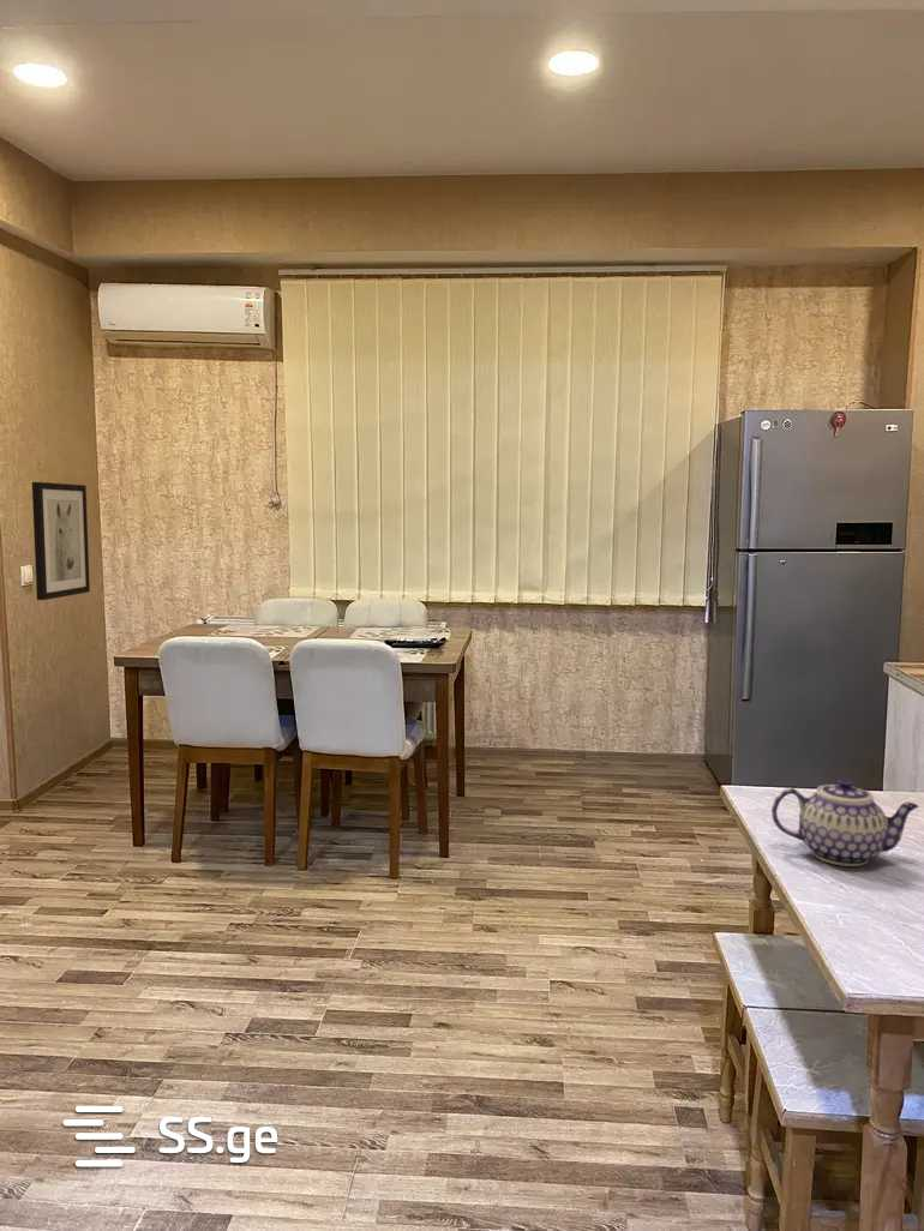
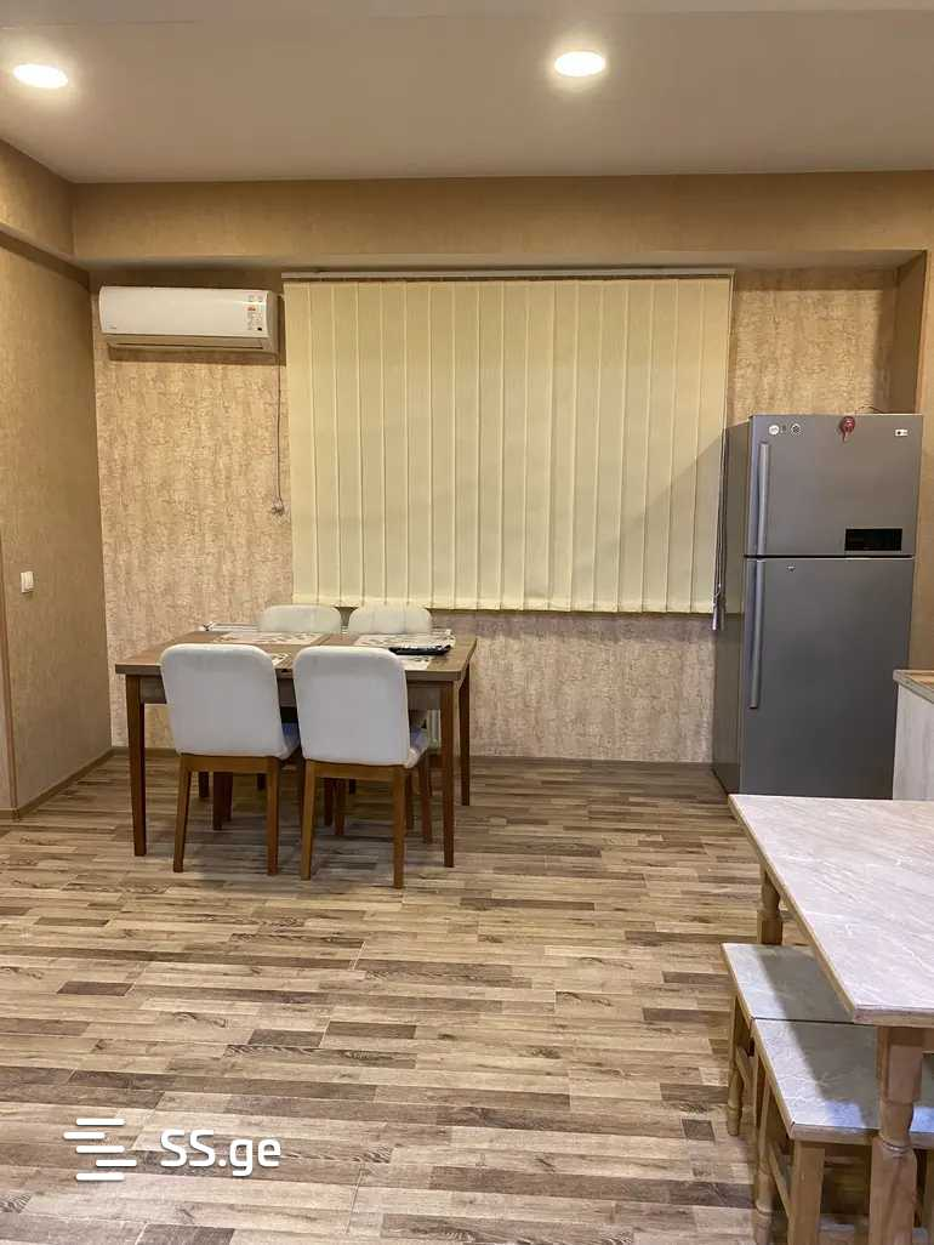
- teapot (842, 817)
- wall art (62, 540)
